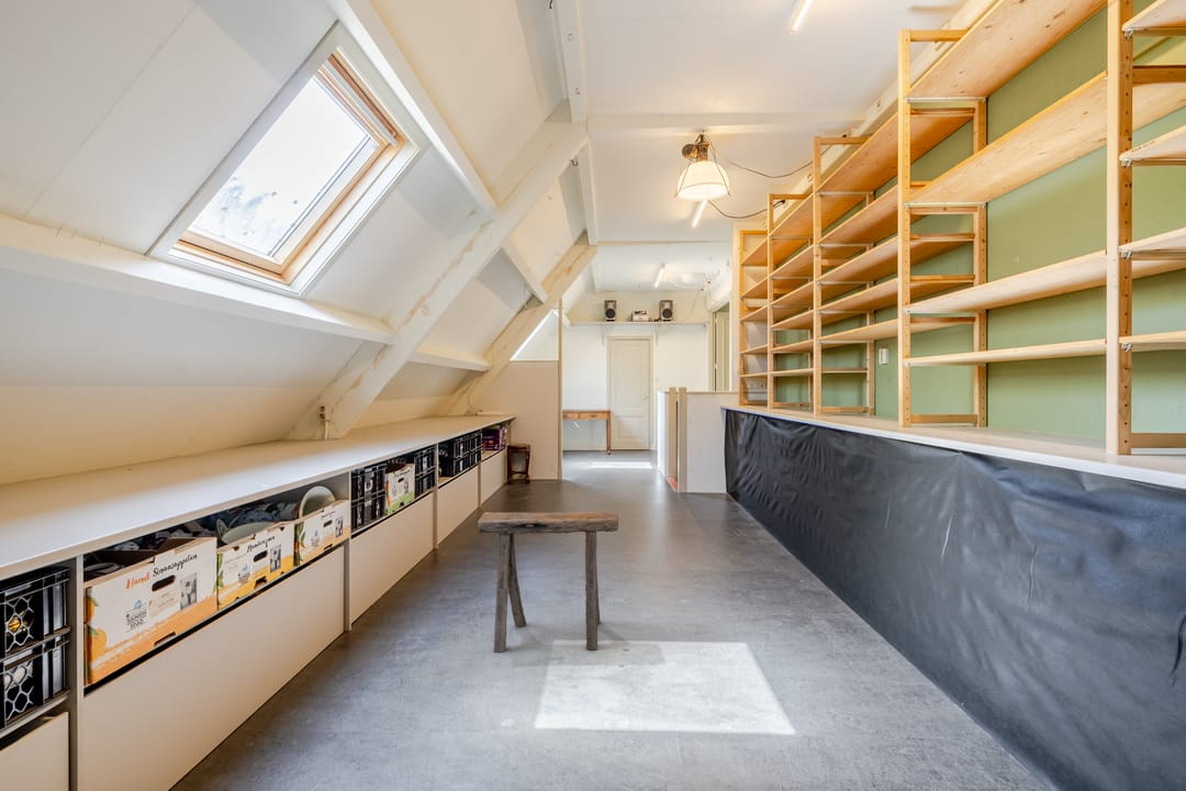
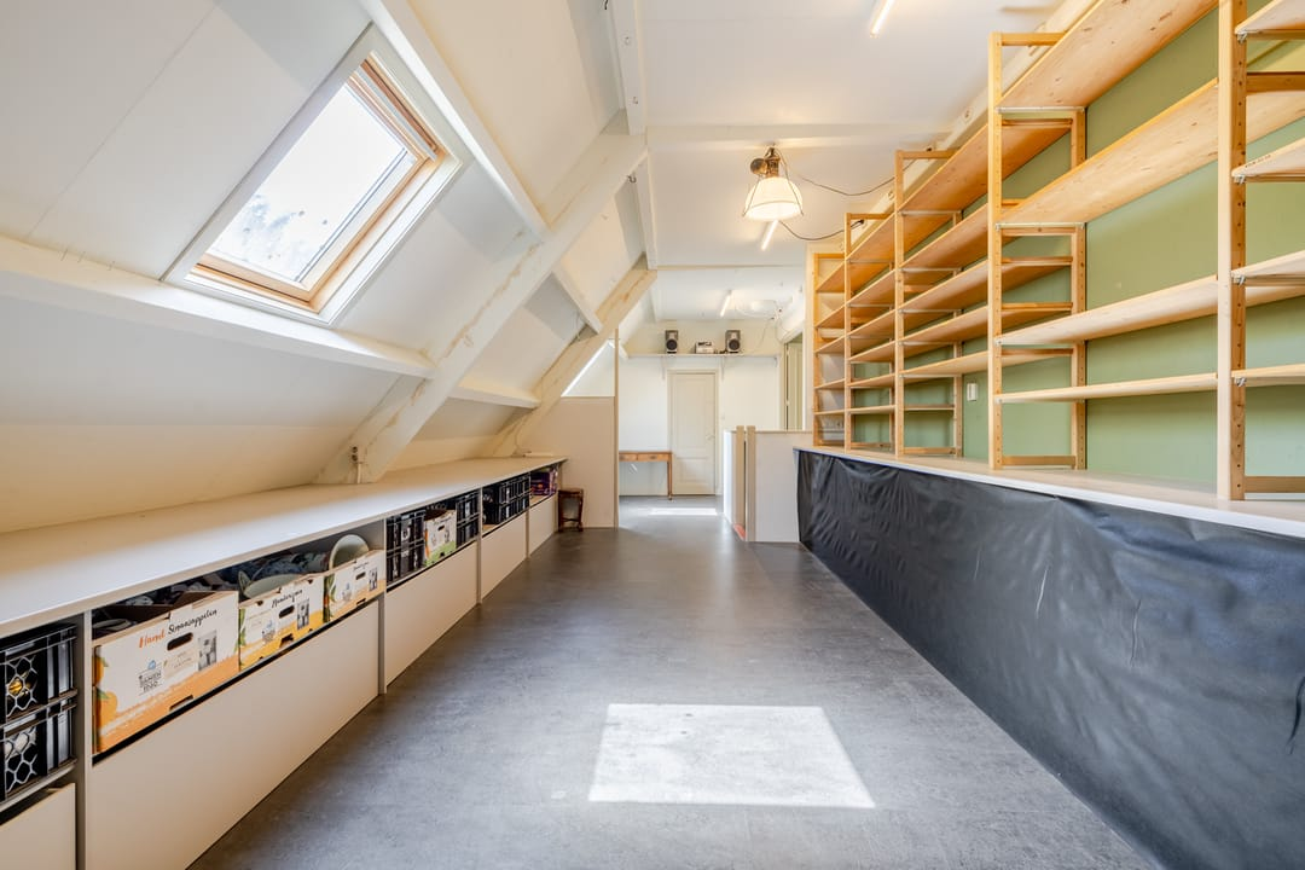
- stool (517, 579)
